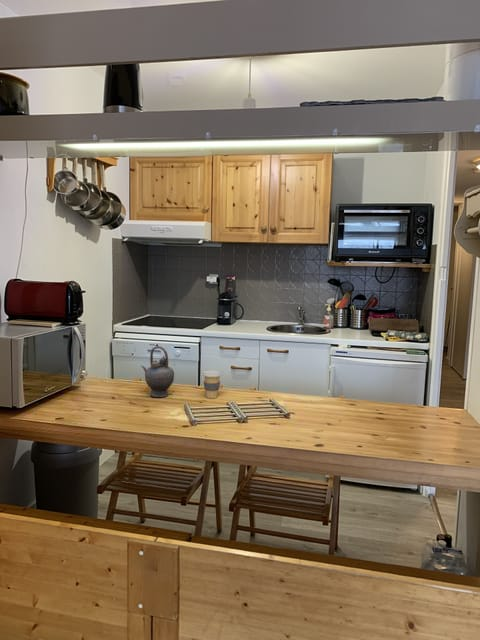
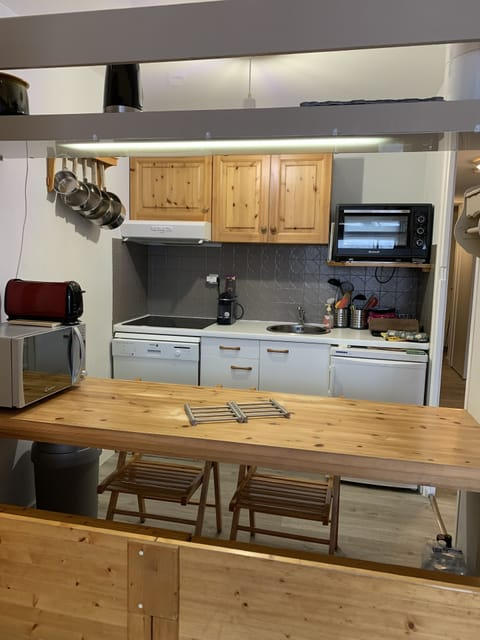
- teapot (156, 370)
- coffee cup (211, 384)
